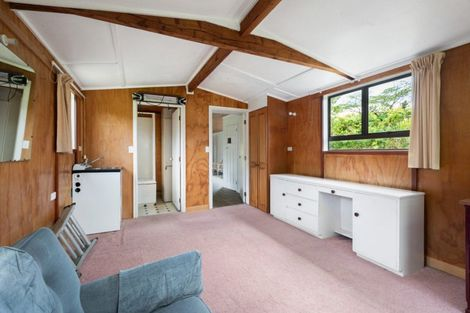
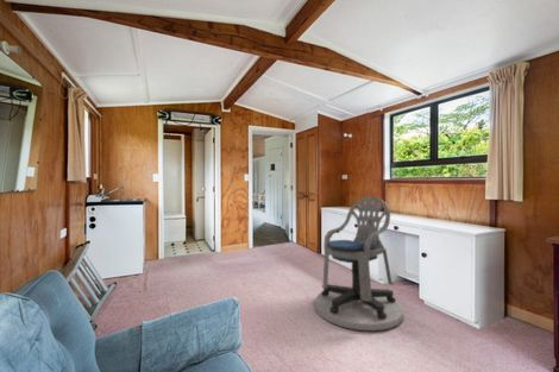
+ office chair (357, 252)
